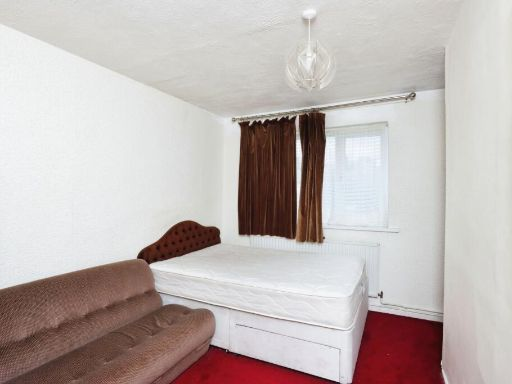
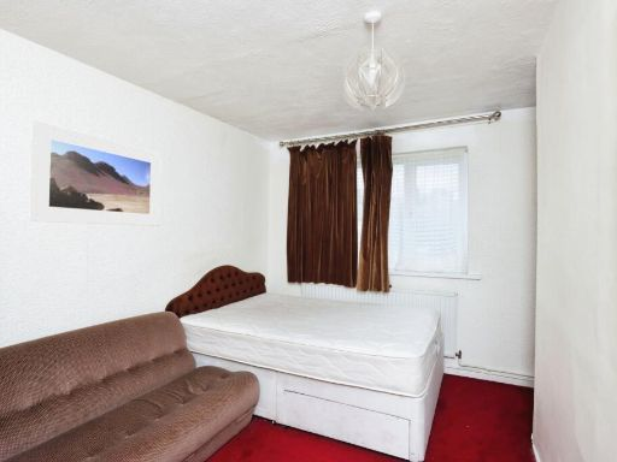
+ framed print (106, 182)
